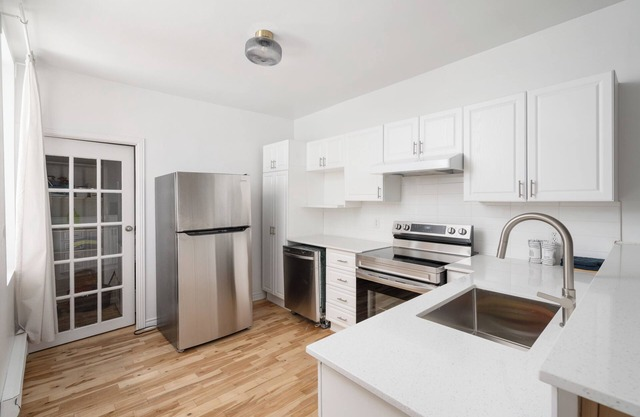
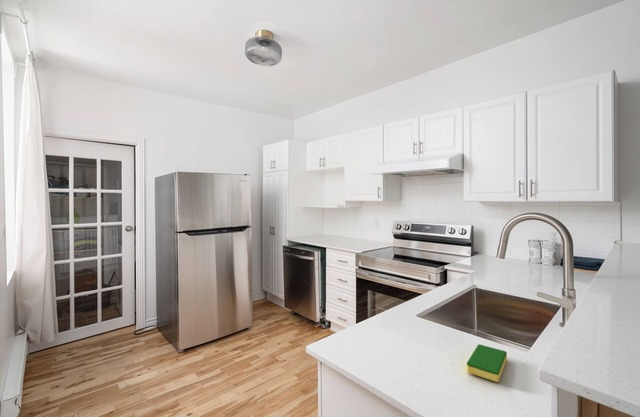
+ dish sponge (487, 361)
